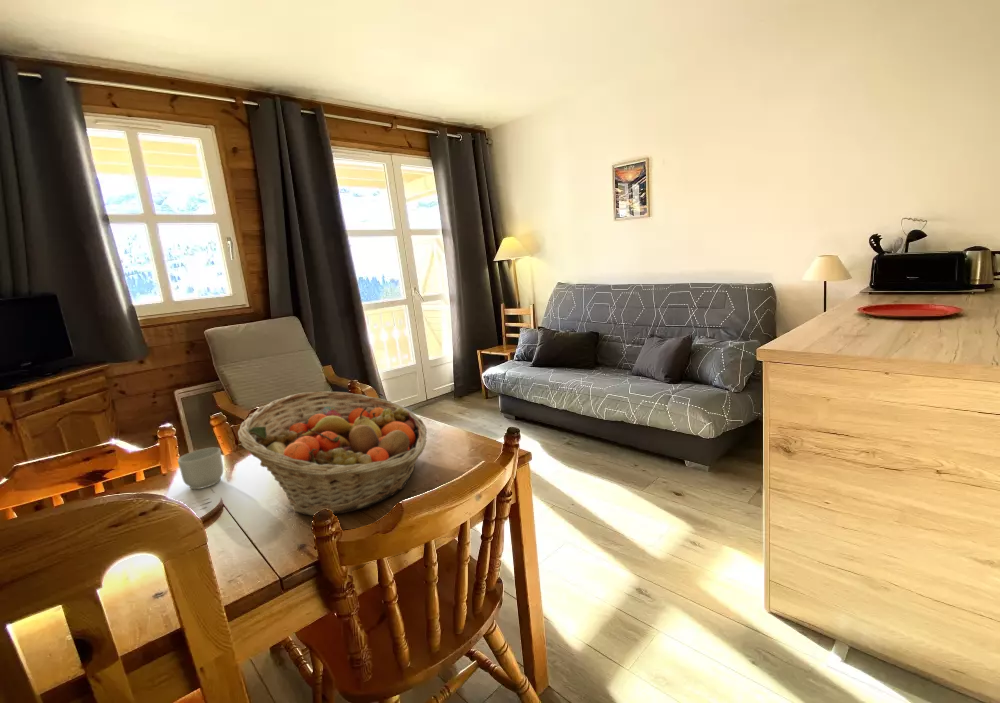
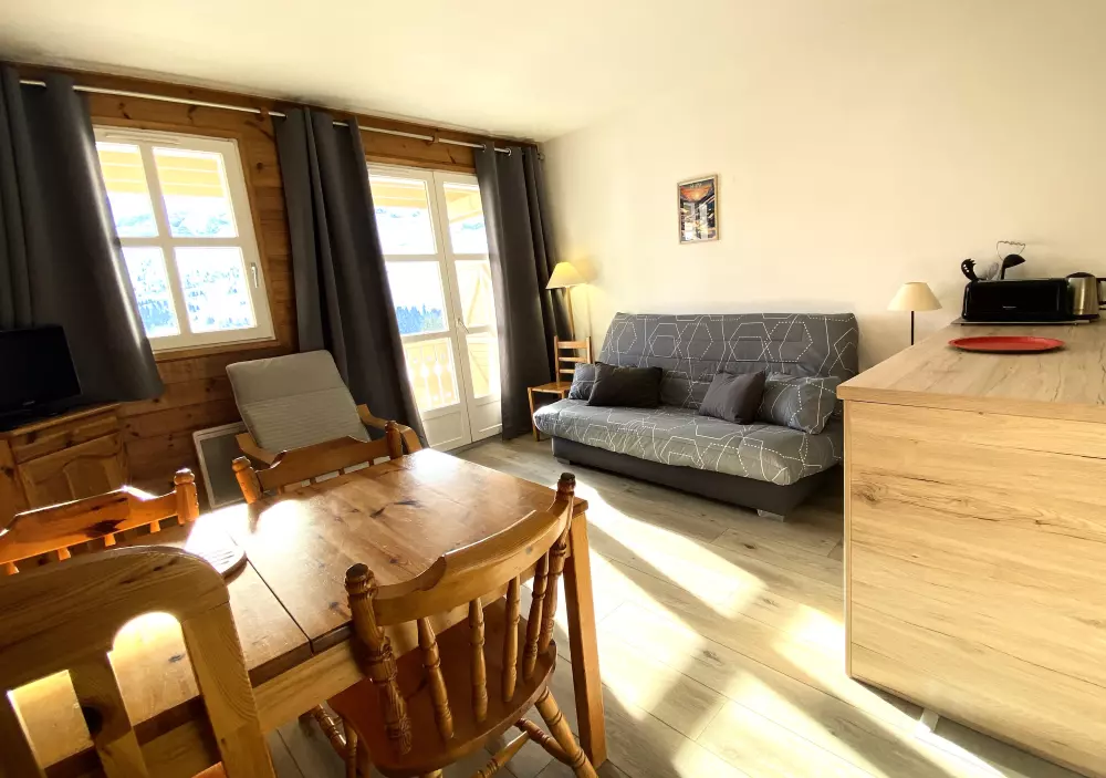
- fruit basket (343, 441)
- mug (205, 466)
